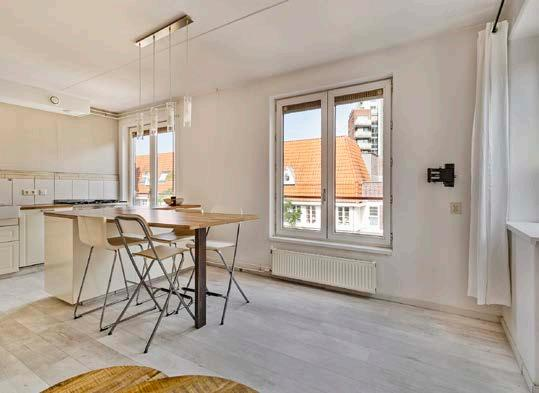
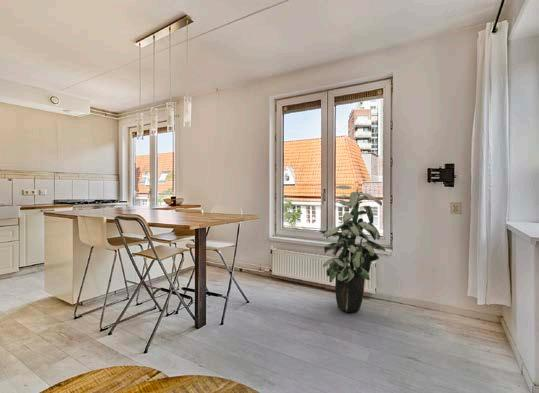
+ indoor plant (349, 246)
